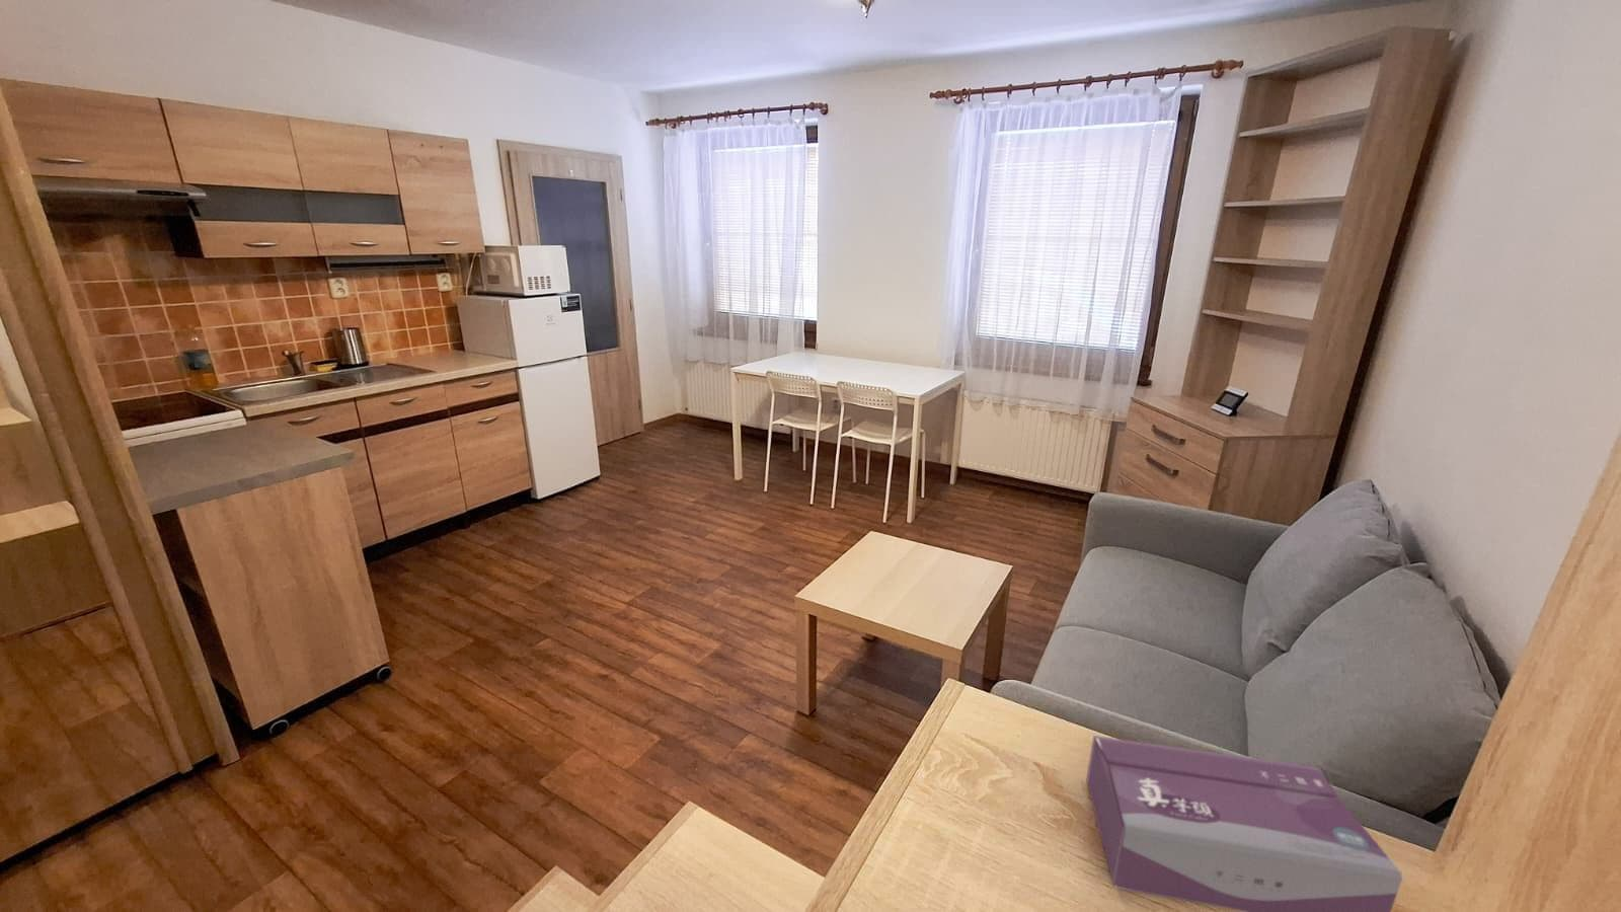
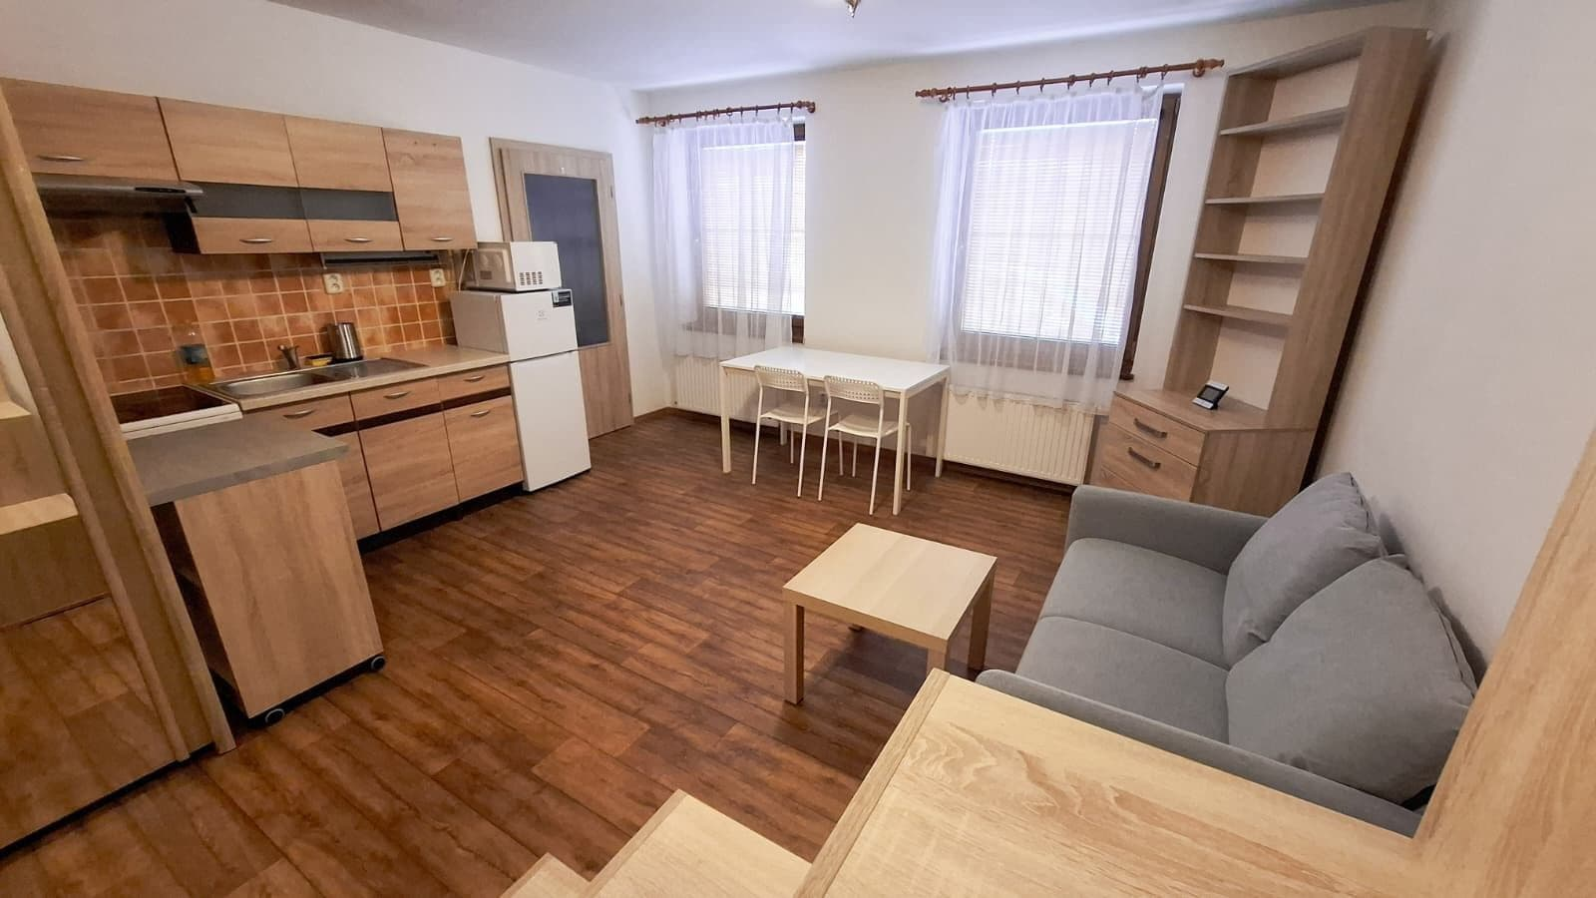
- tissue box (1221, 822)
